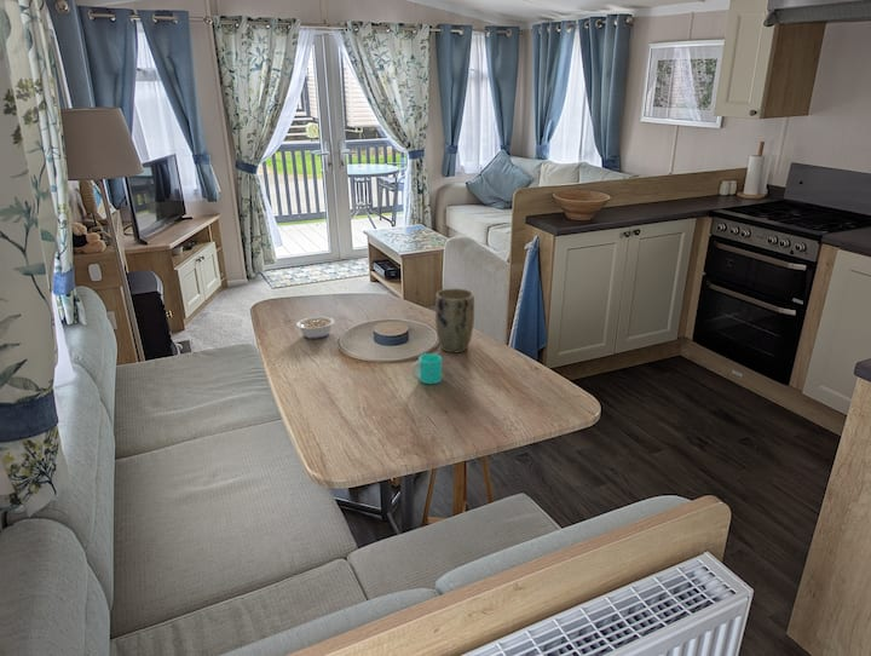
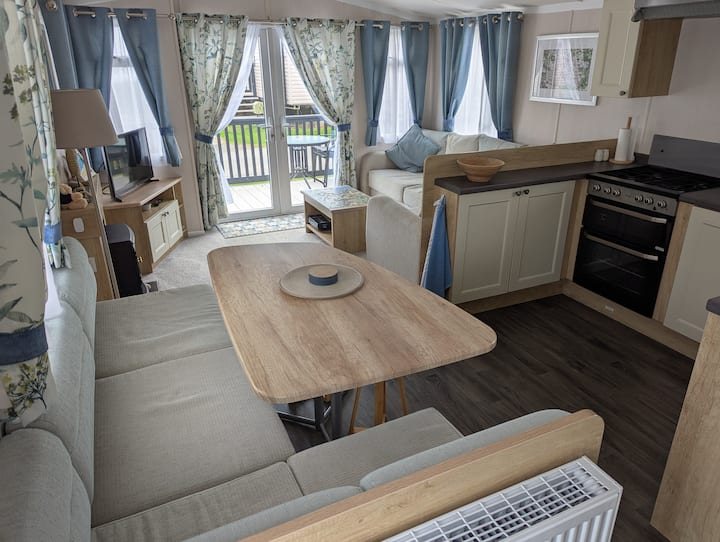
- legume (313, 327)
- cup (426, 369)
- plant pot (454, 321)
